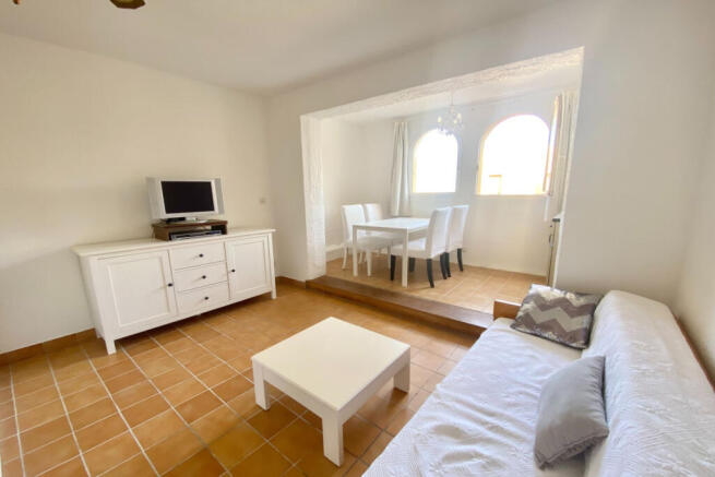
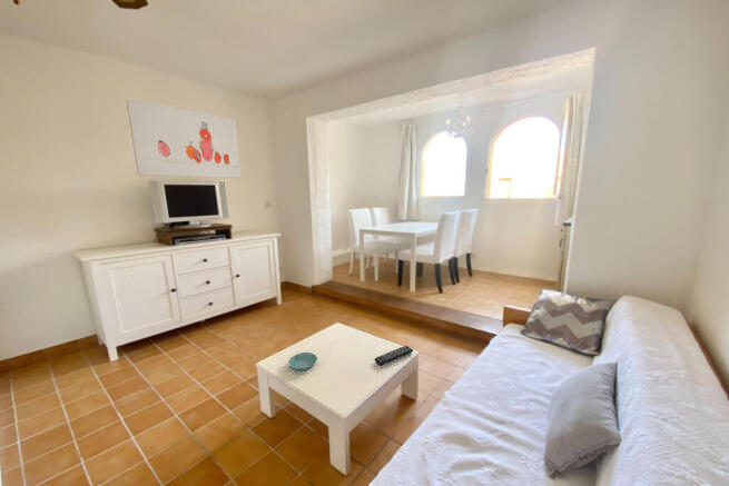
+ remote control (394, 355)
+ saucer (303, 361)
+ wall art (191, 143)
